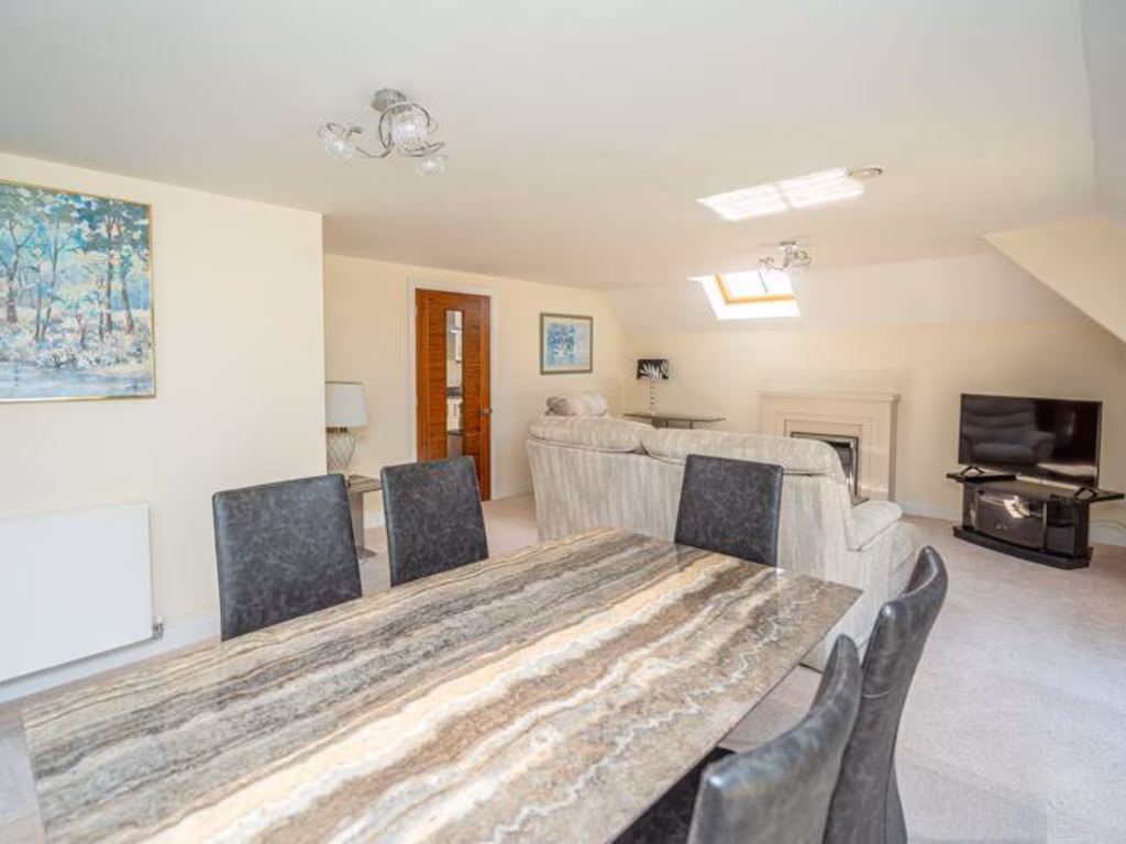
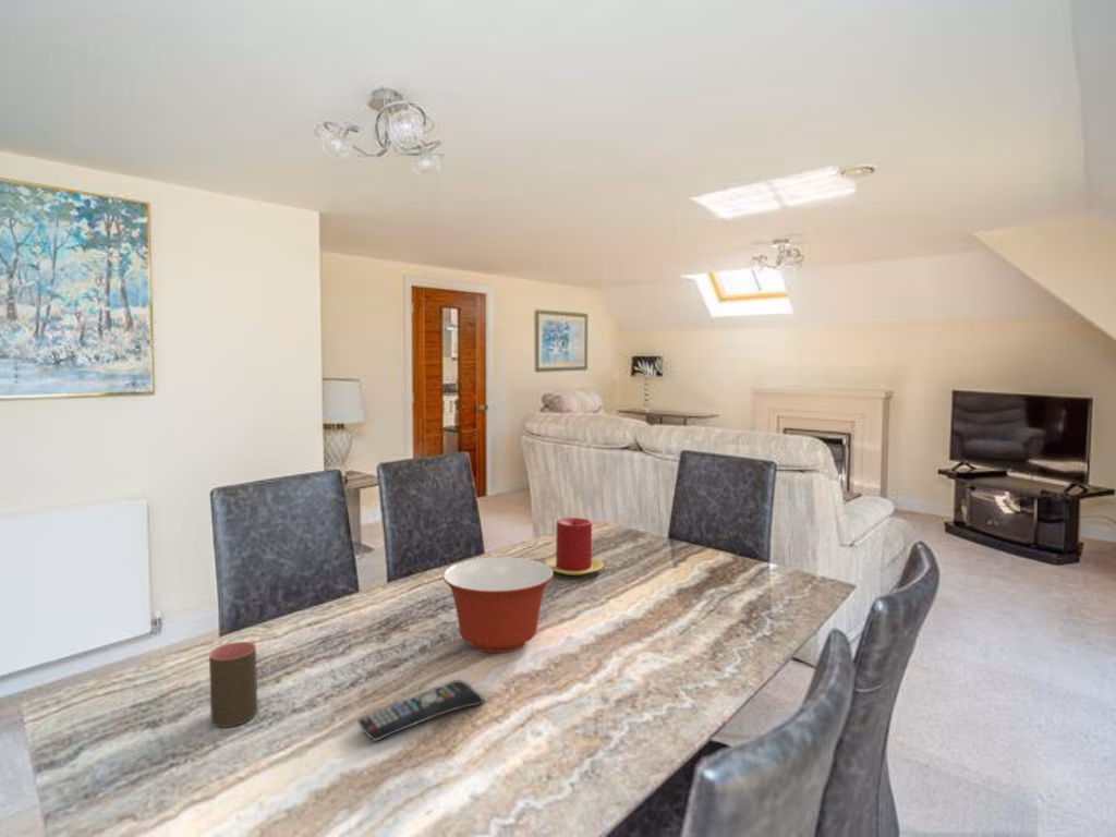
+ remote control (423, 707)
+ candle (573, 545)
+ mixing bowl (498, 606)
+ cup (233, 682)
